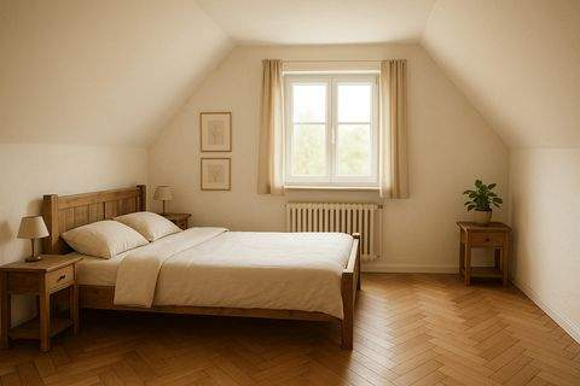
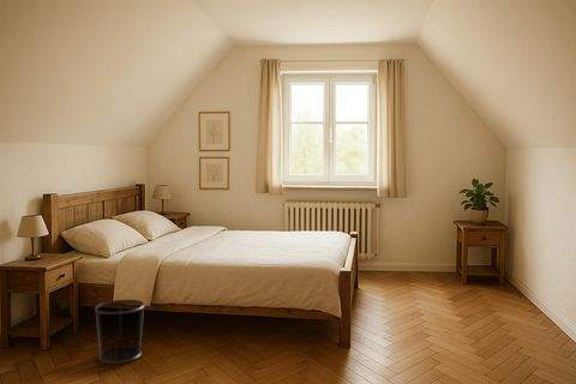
+ waste bin (120, 330)
